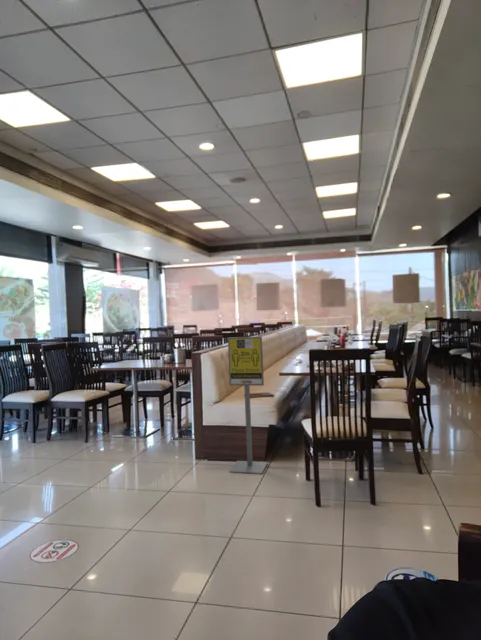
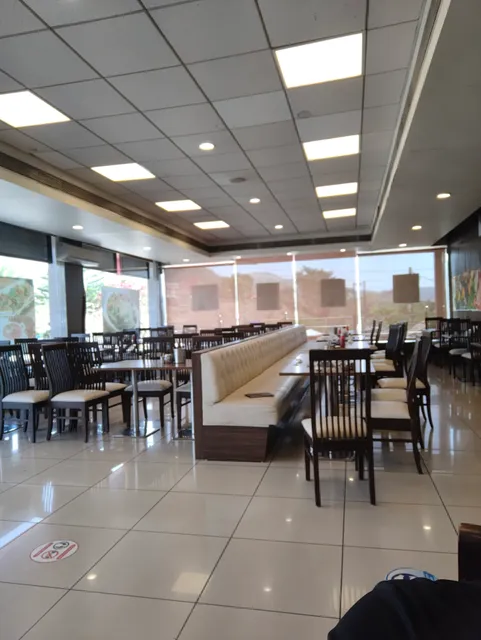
- sign stand (246, 402)
